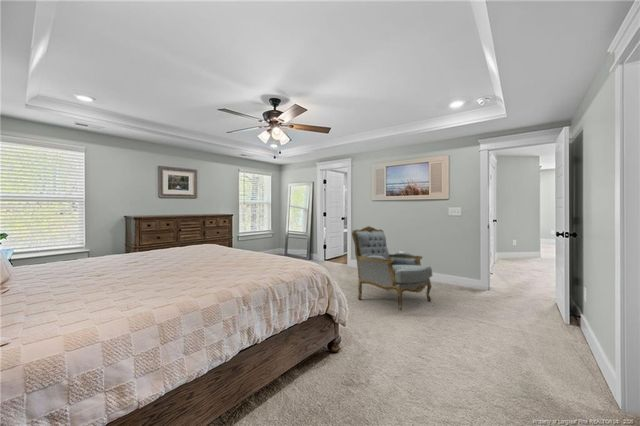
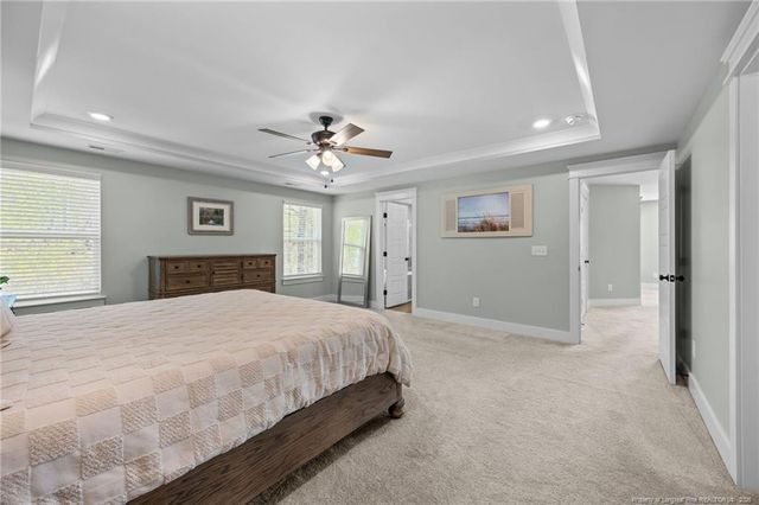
- armchair (391, 263)
